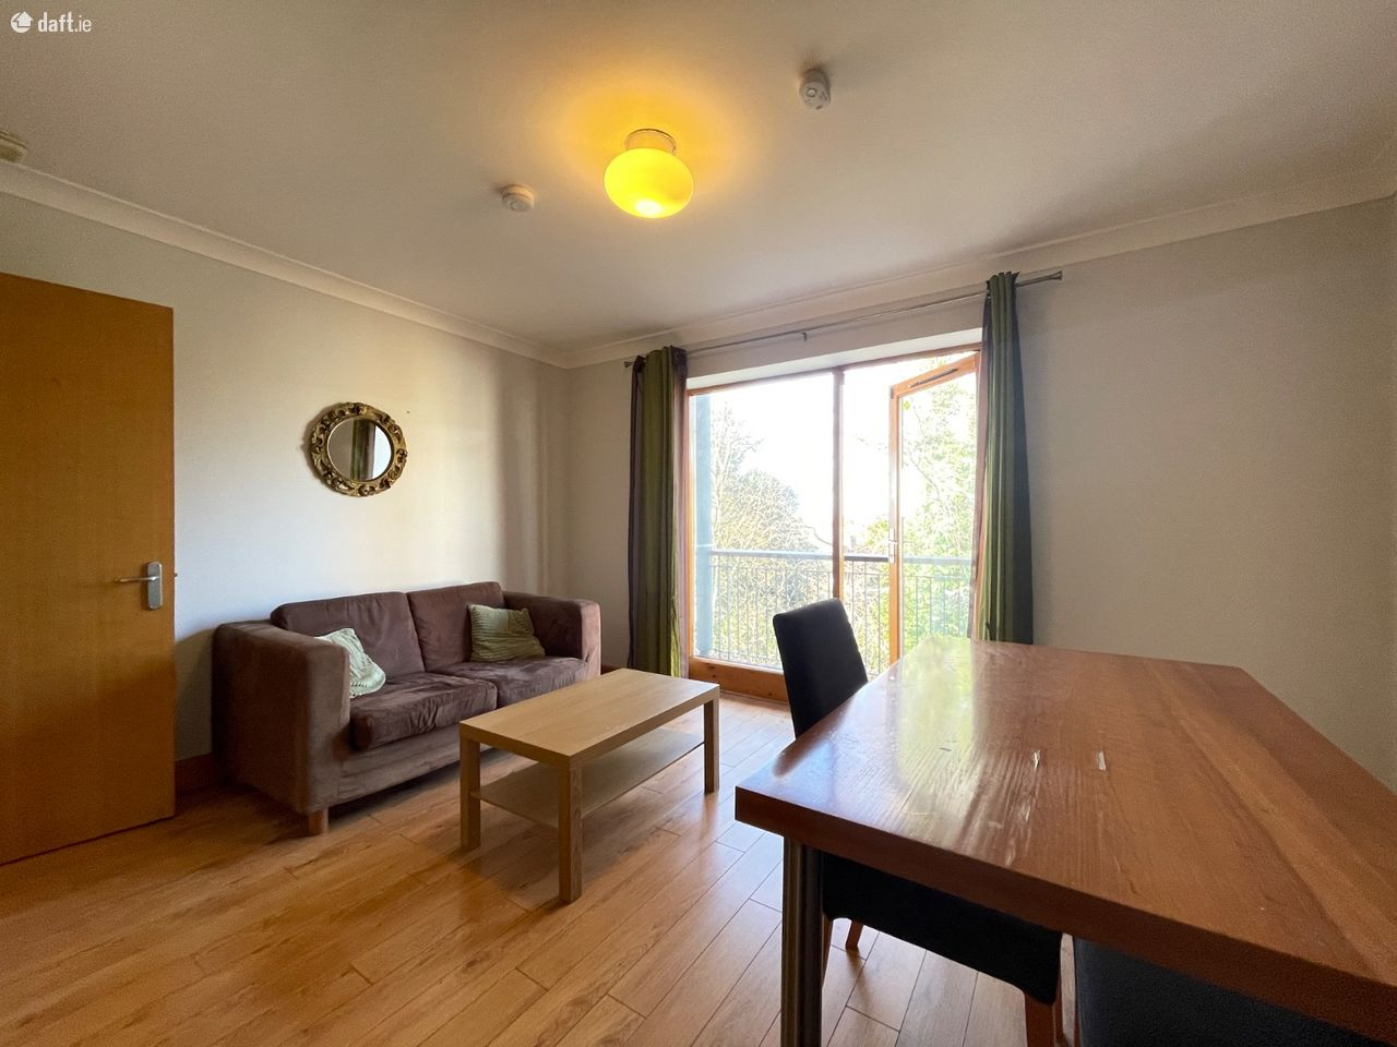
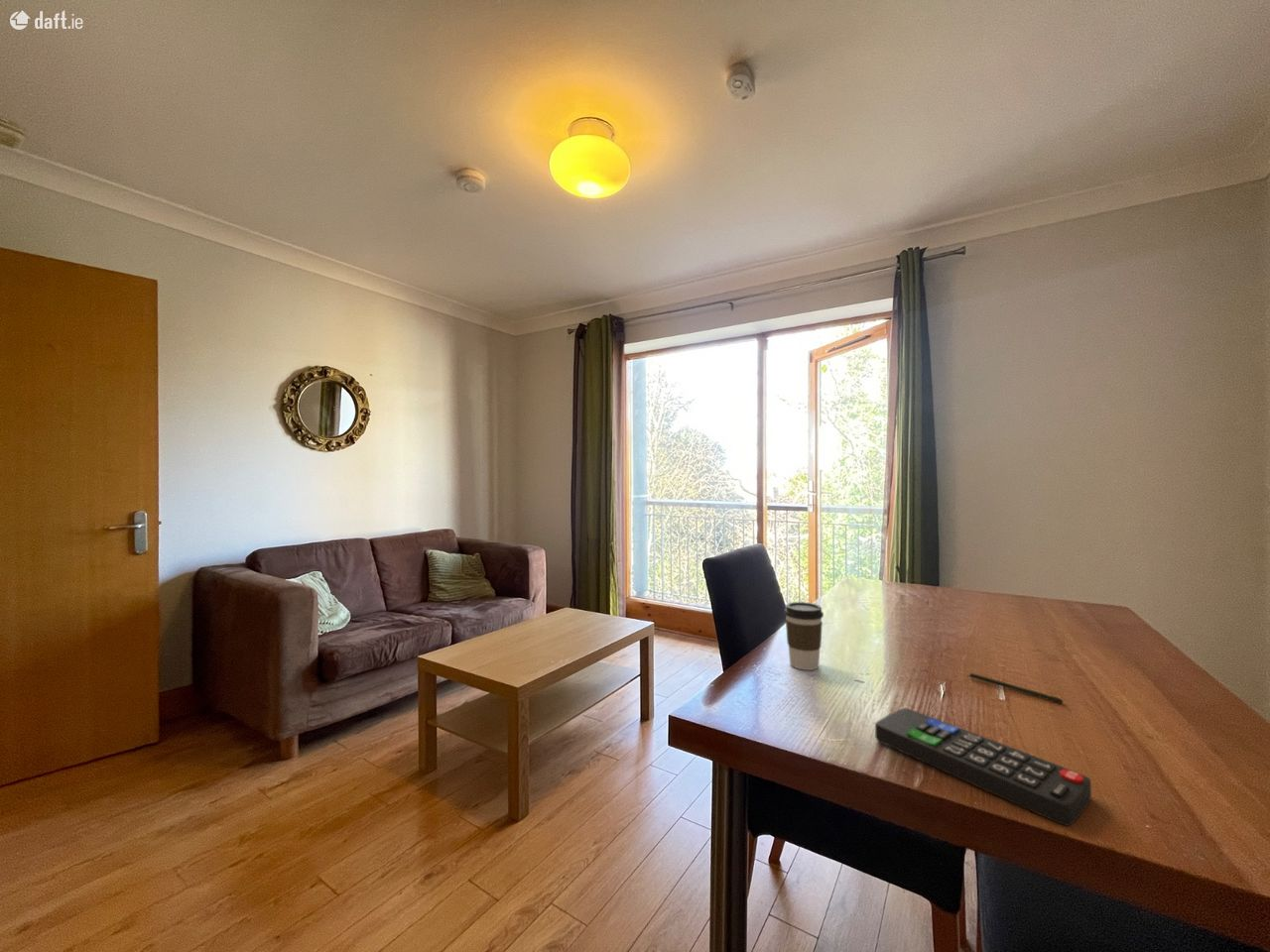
+ coffee cup (804, 635)
+ remote control (971, 755)
+ pen (1011, 686)
